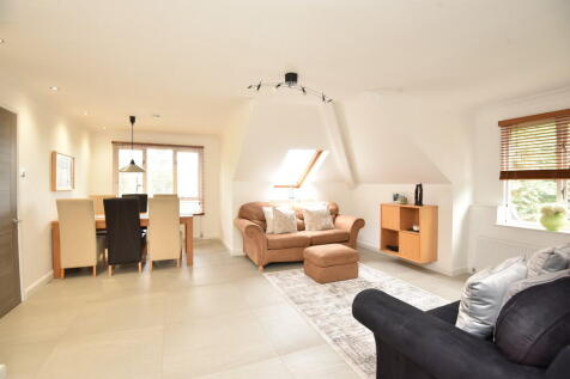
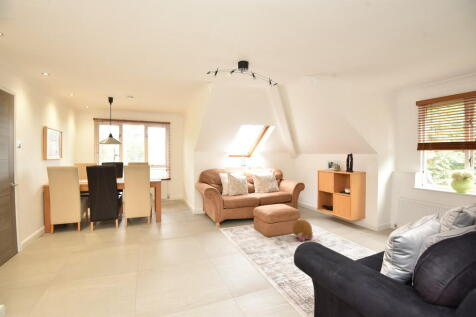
+ plush toy (302, 229)
